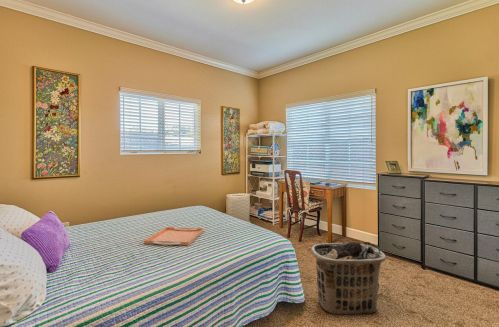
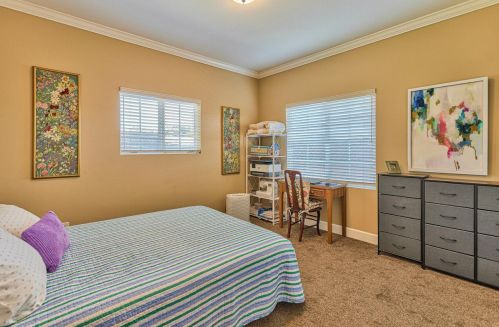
- clothes hamper (346, 272)
- serving tray (176, 235)
